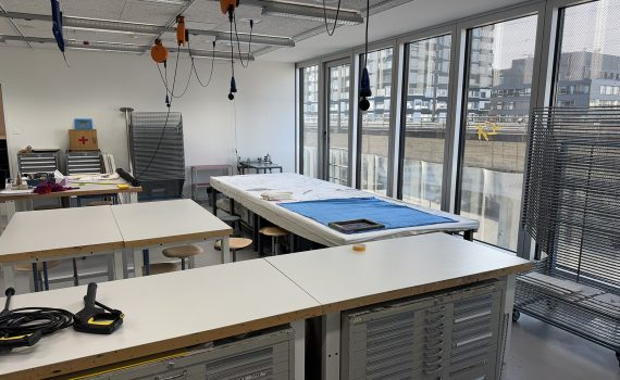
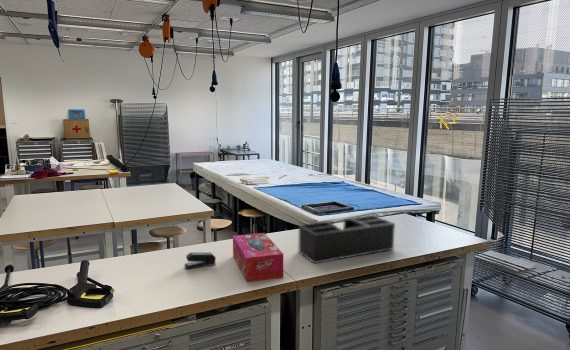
+ desk organizer (346, 237)
+ stapler (200, 258)
+ tissue box (256, 255)
